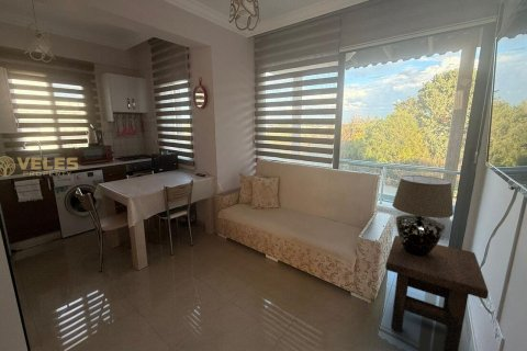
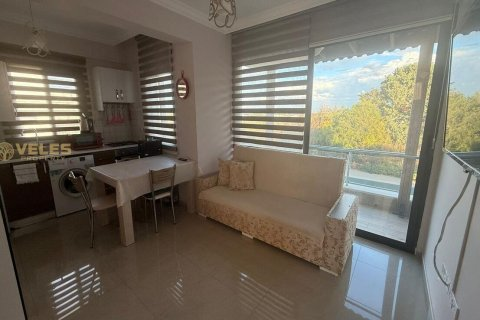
- side table (427, 291)
- table lamp (419, 216)
